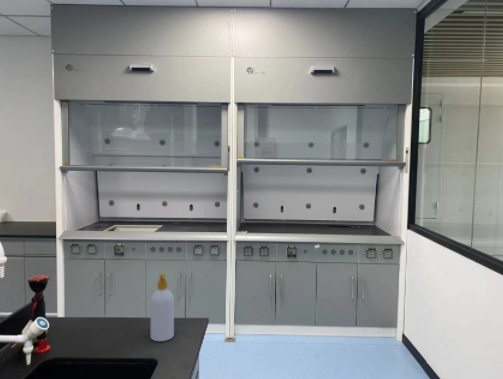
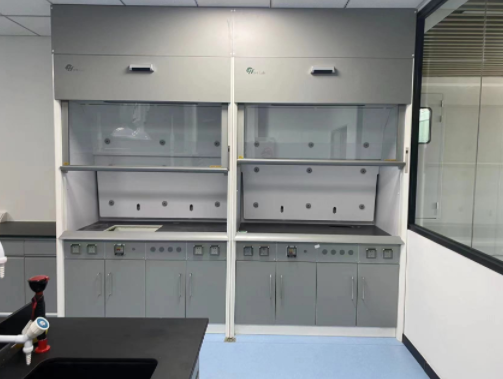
- soap bottle (162, 305)
